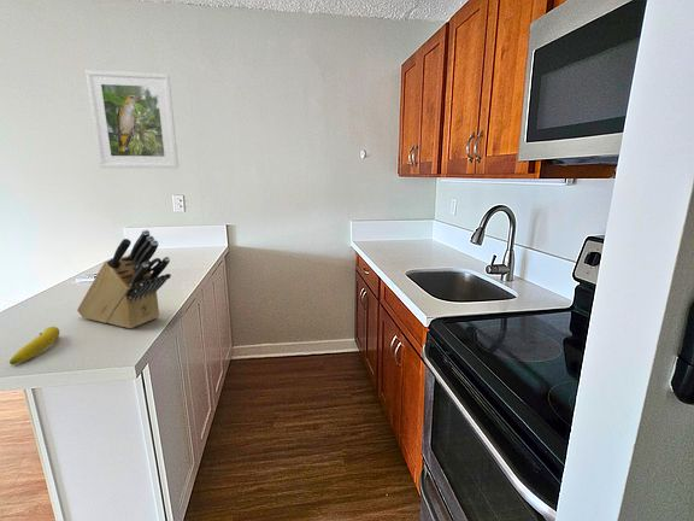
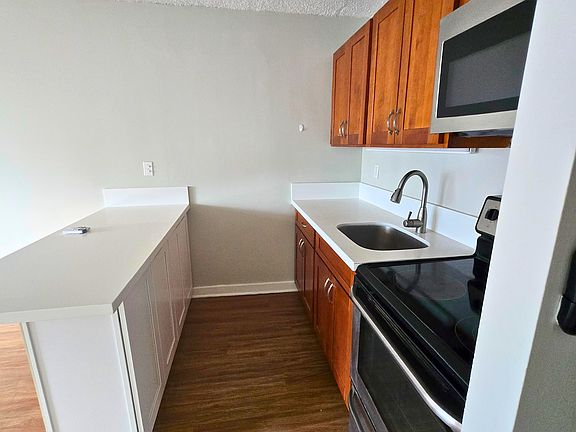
- knife block (122, 275)
- fruit (39, 340)
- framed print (134, 121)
